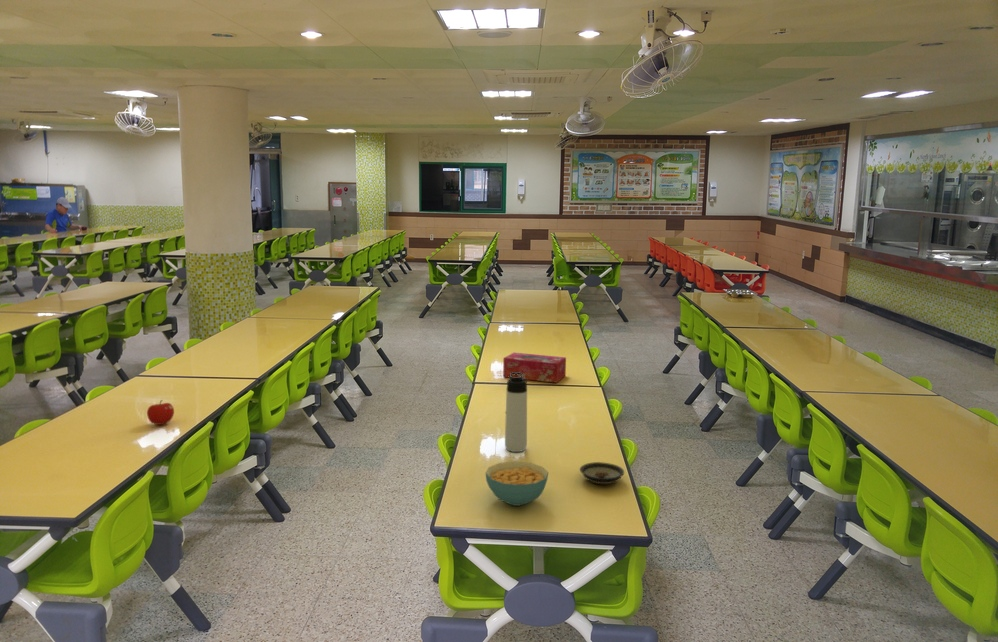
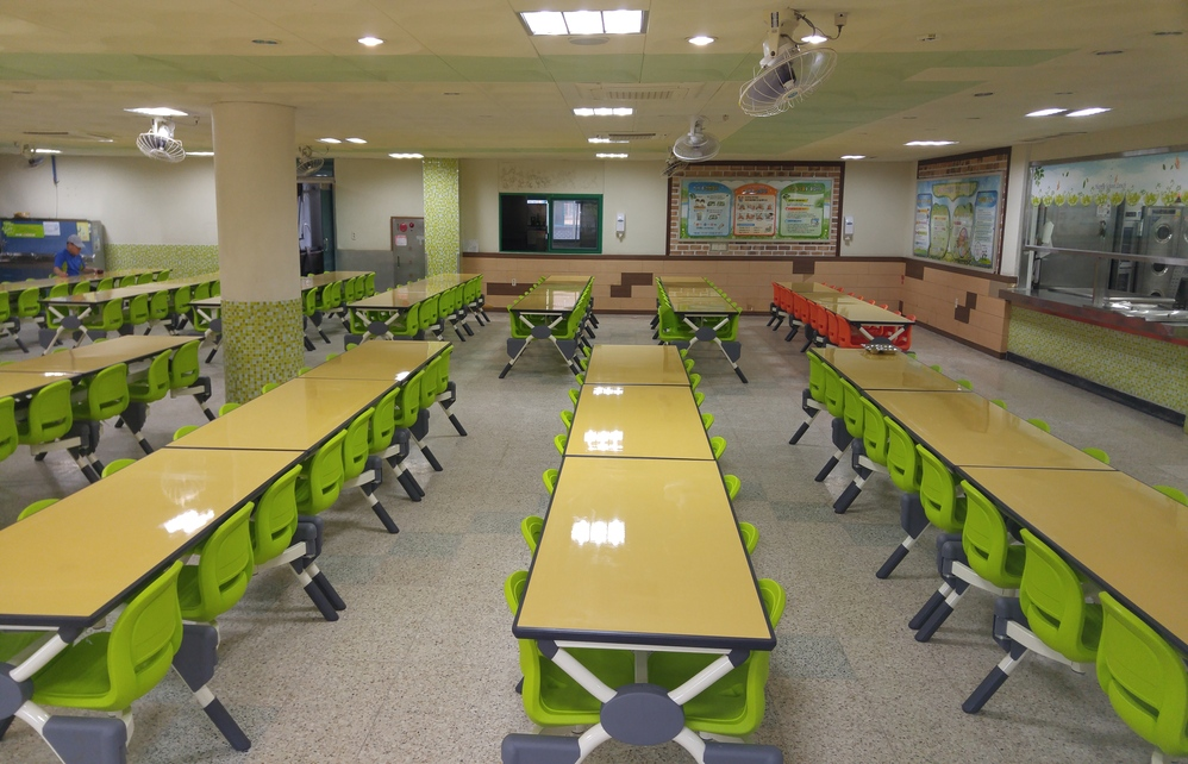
- thermos bottle (516, 411)
- fruit (160, 412)
- tissue box (534, 367)
- saucer (601, 475)
- cereal bowl (516, 487)
